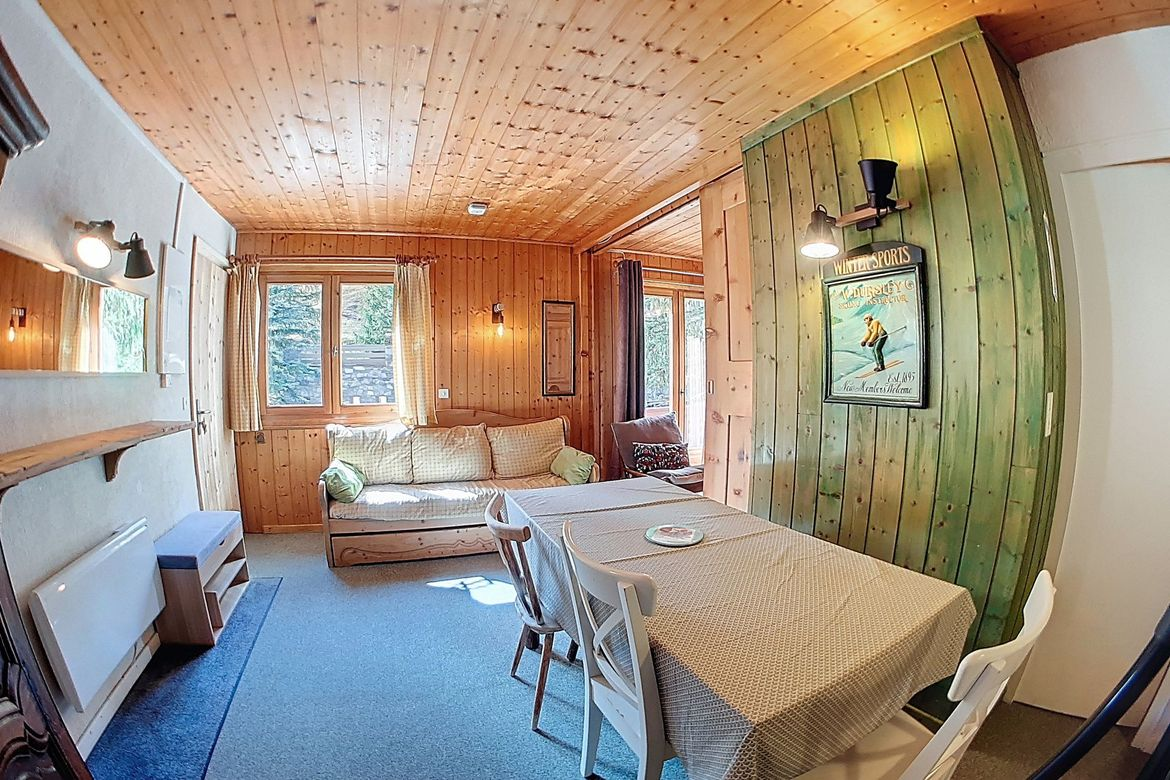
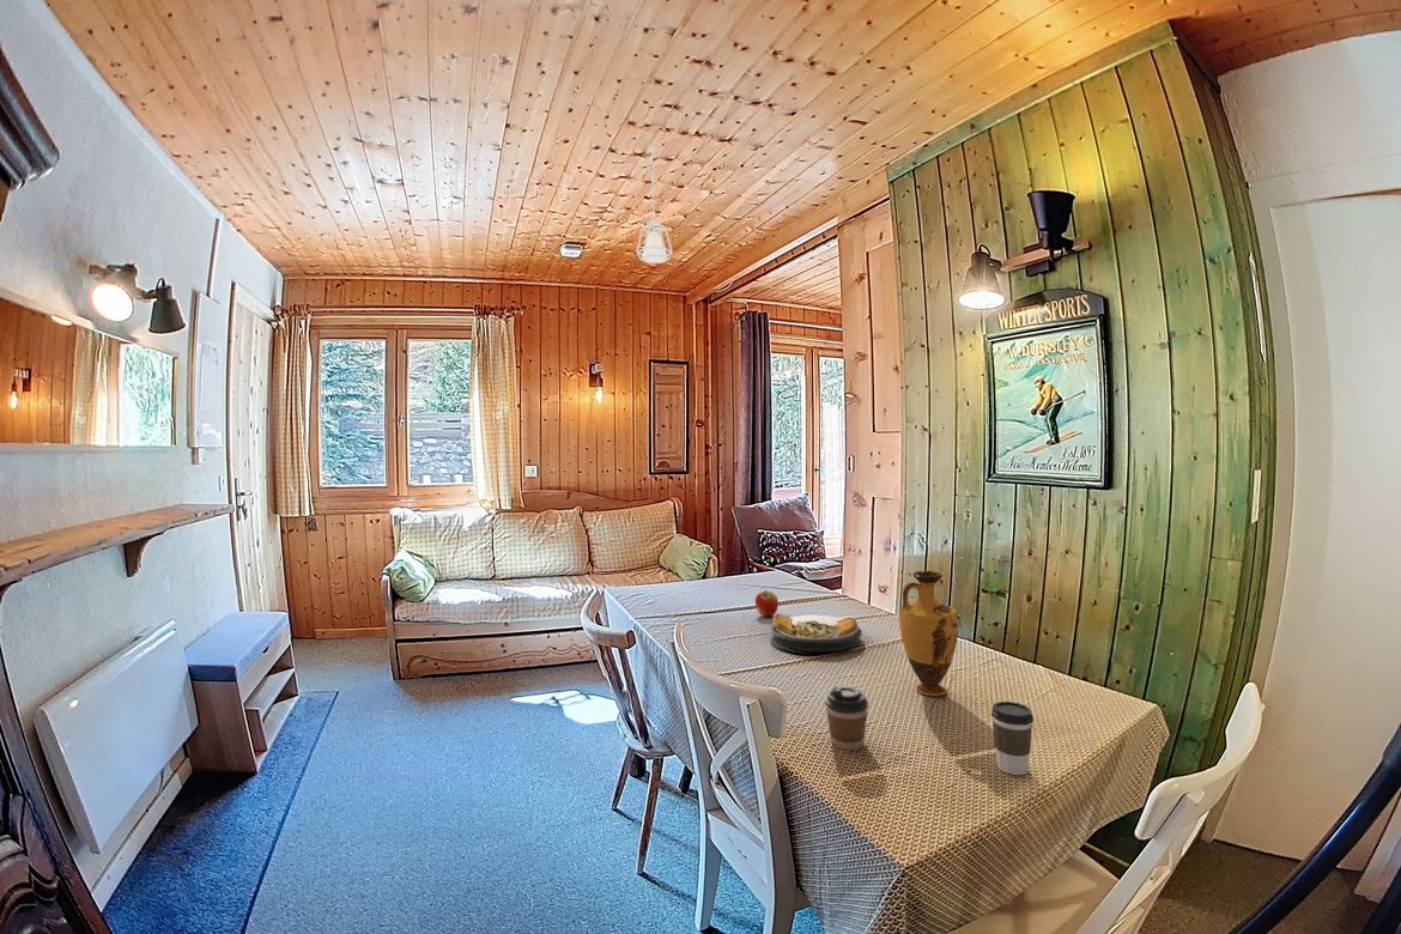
+ coffee cup (847, 715)
+ apple (766, 601)
+ plate (815, 629)
+ vase (928, 631)
+ pendant lamp (653, 204)
+ coffee cup (1012, 738)
